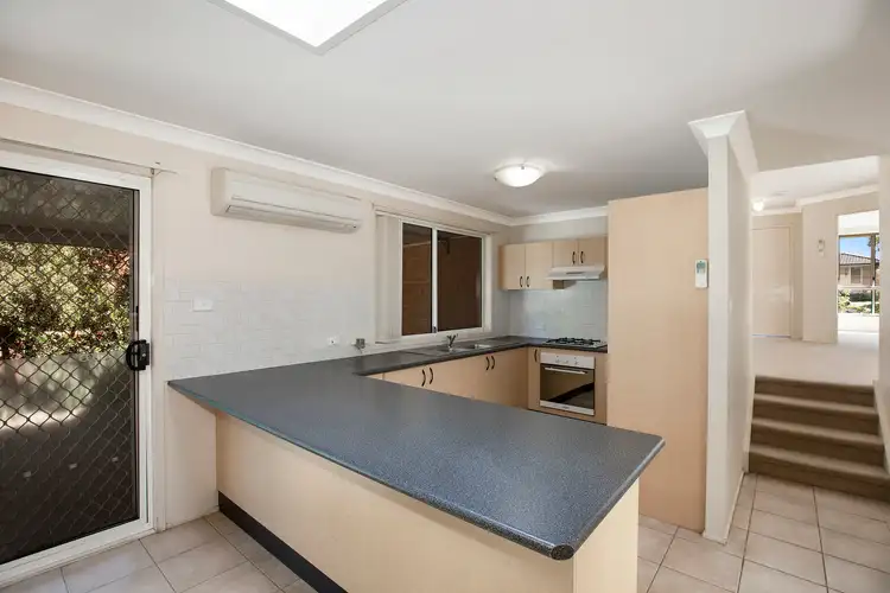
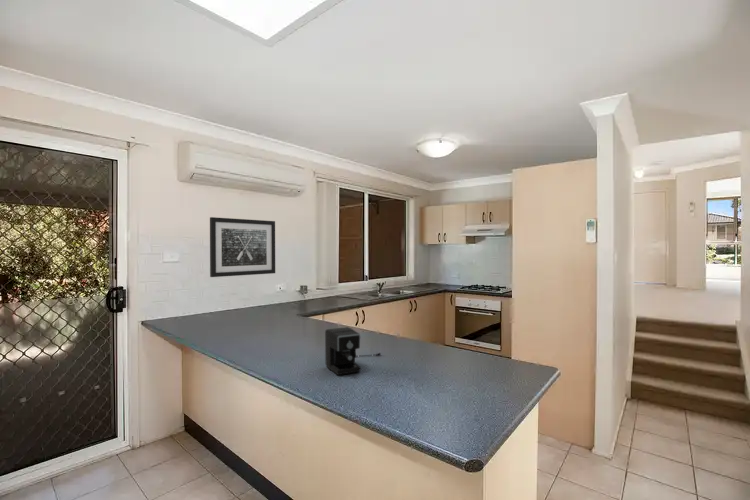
+ wall art (244, 247)
+ coffee maker (359, 346)
